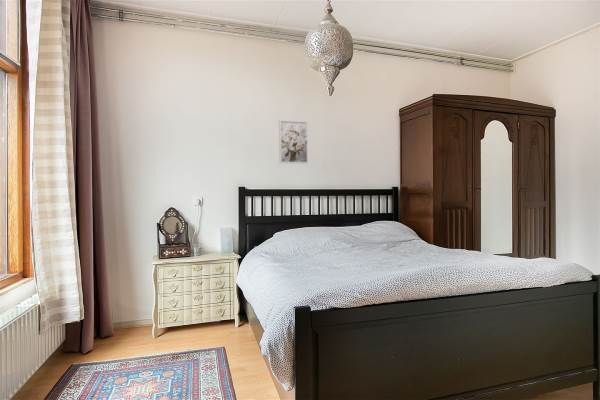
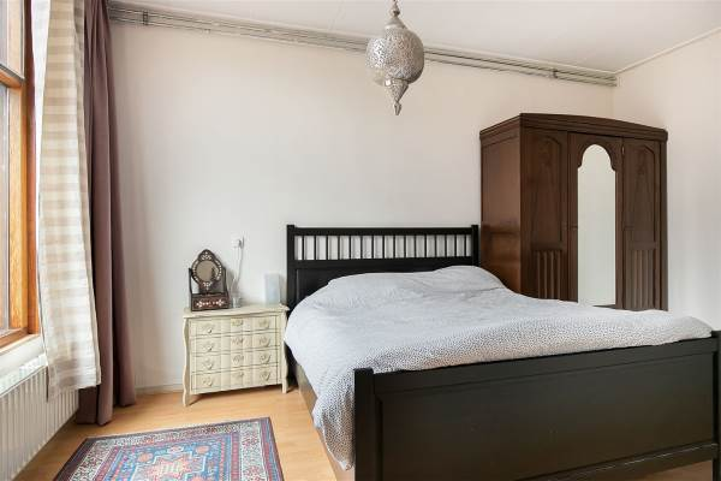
- wall art (293, 142)
